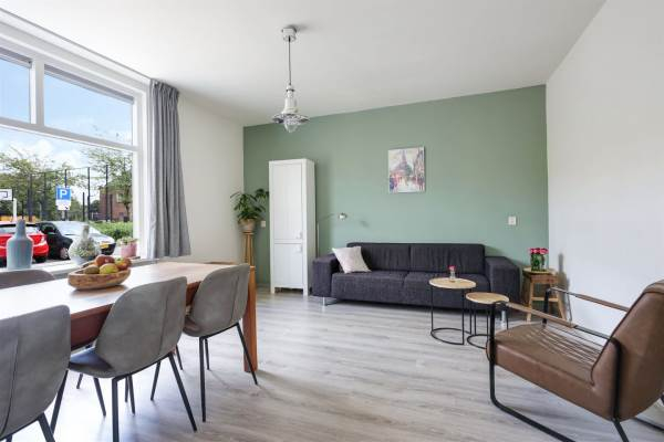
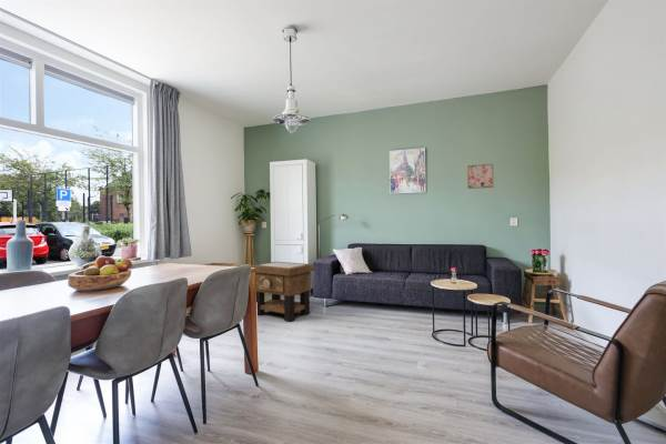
+ wall art (480, 176)
+ side table (281, 289)
